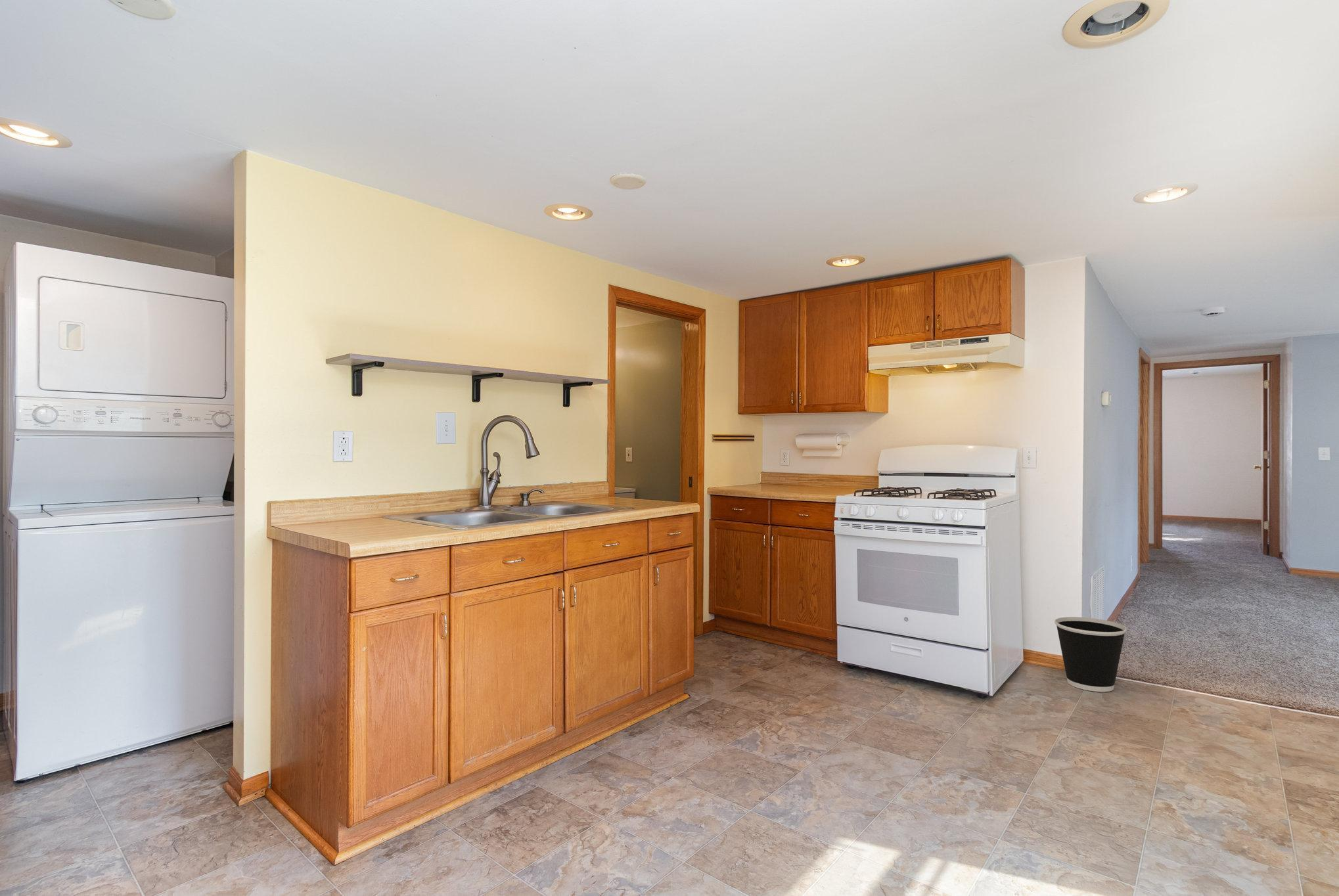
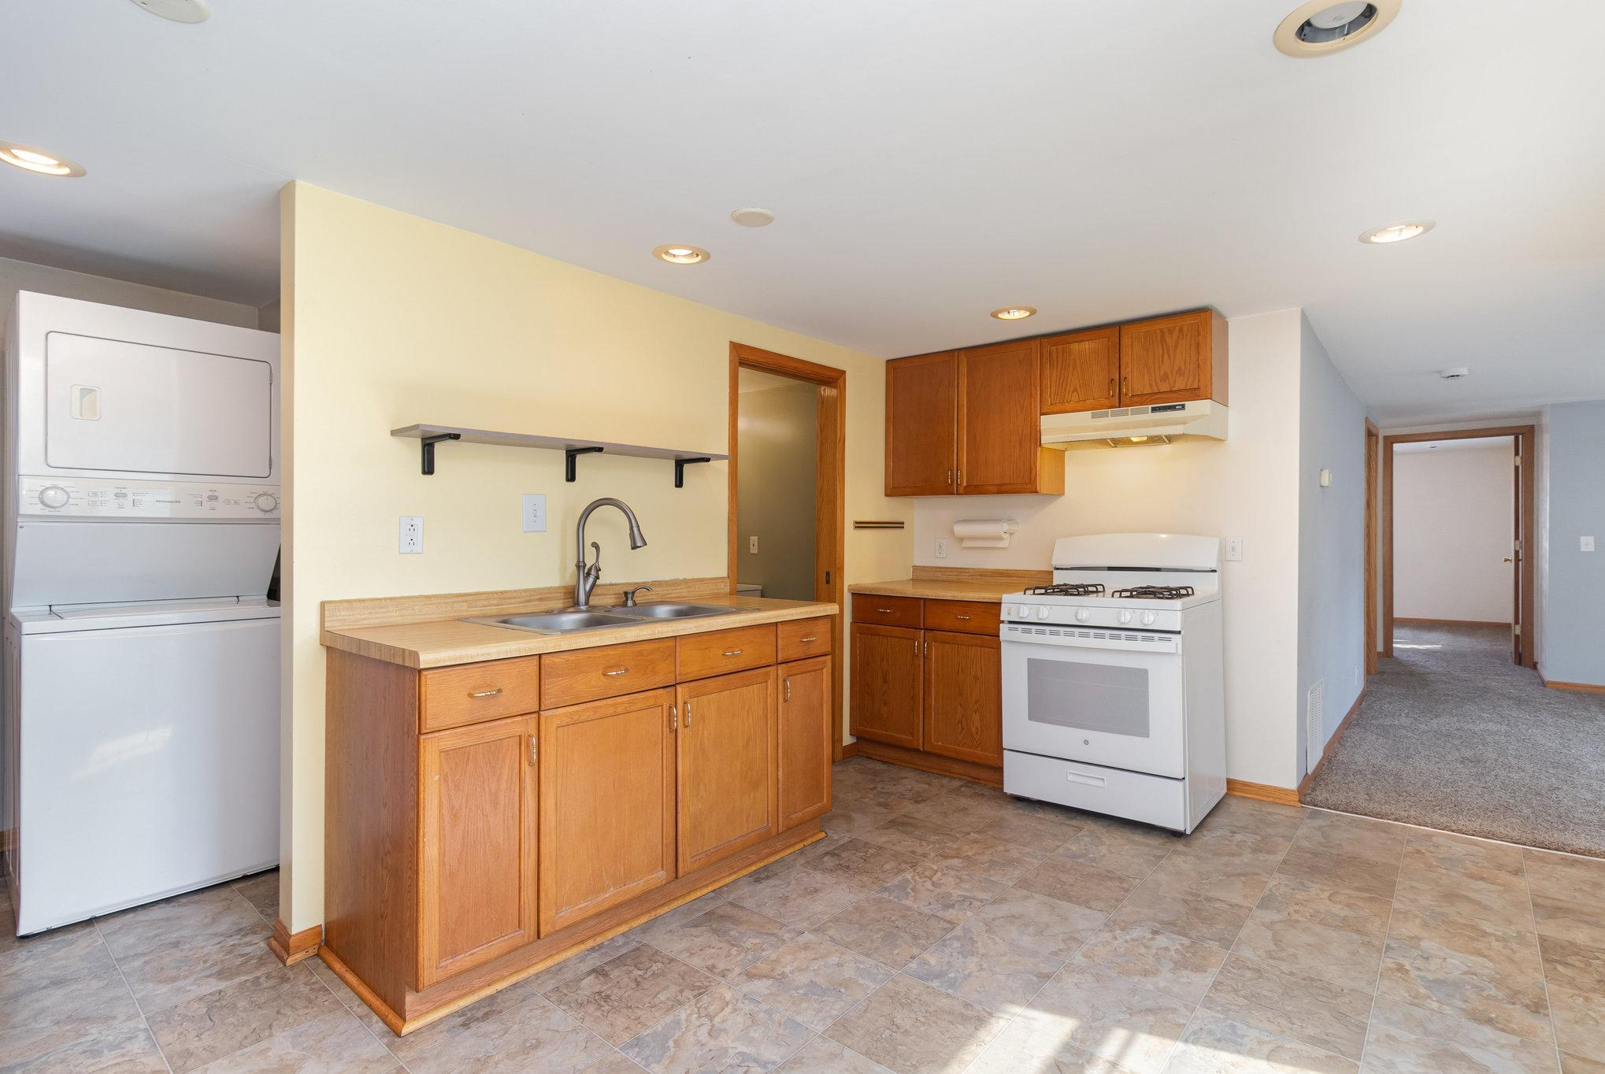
- wastebasket (1090, 654)
